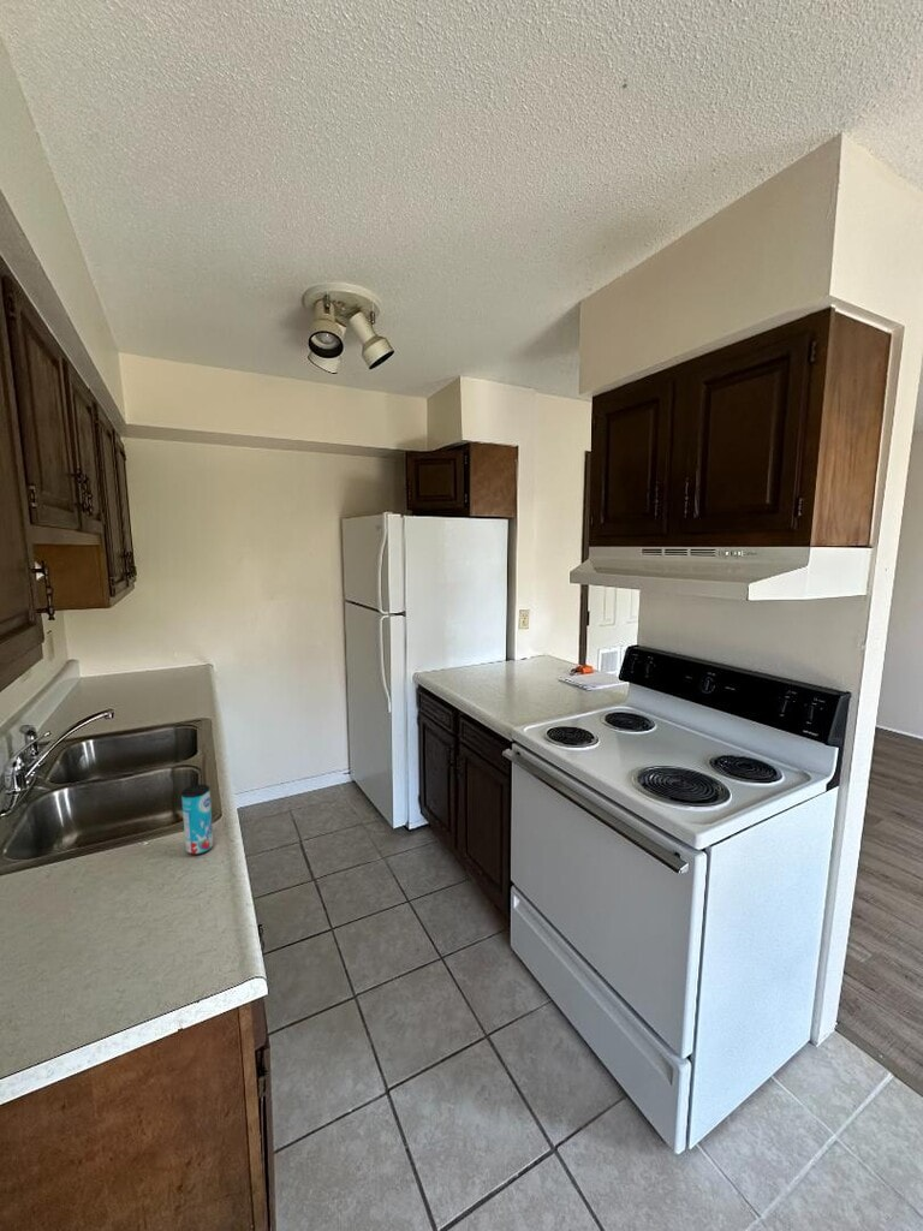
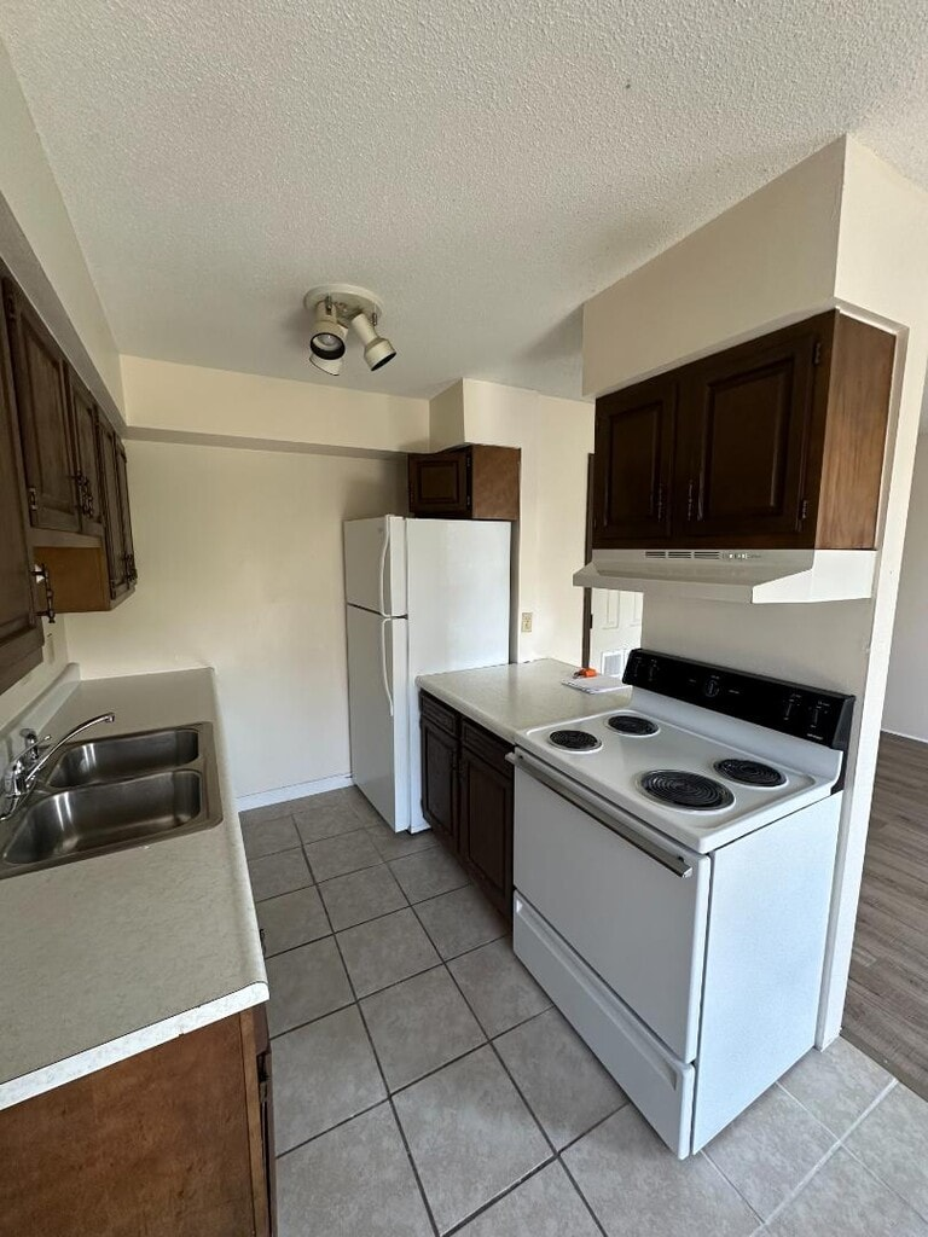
- beverage can (197, 820)
